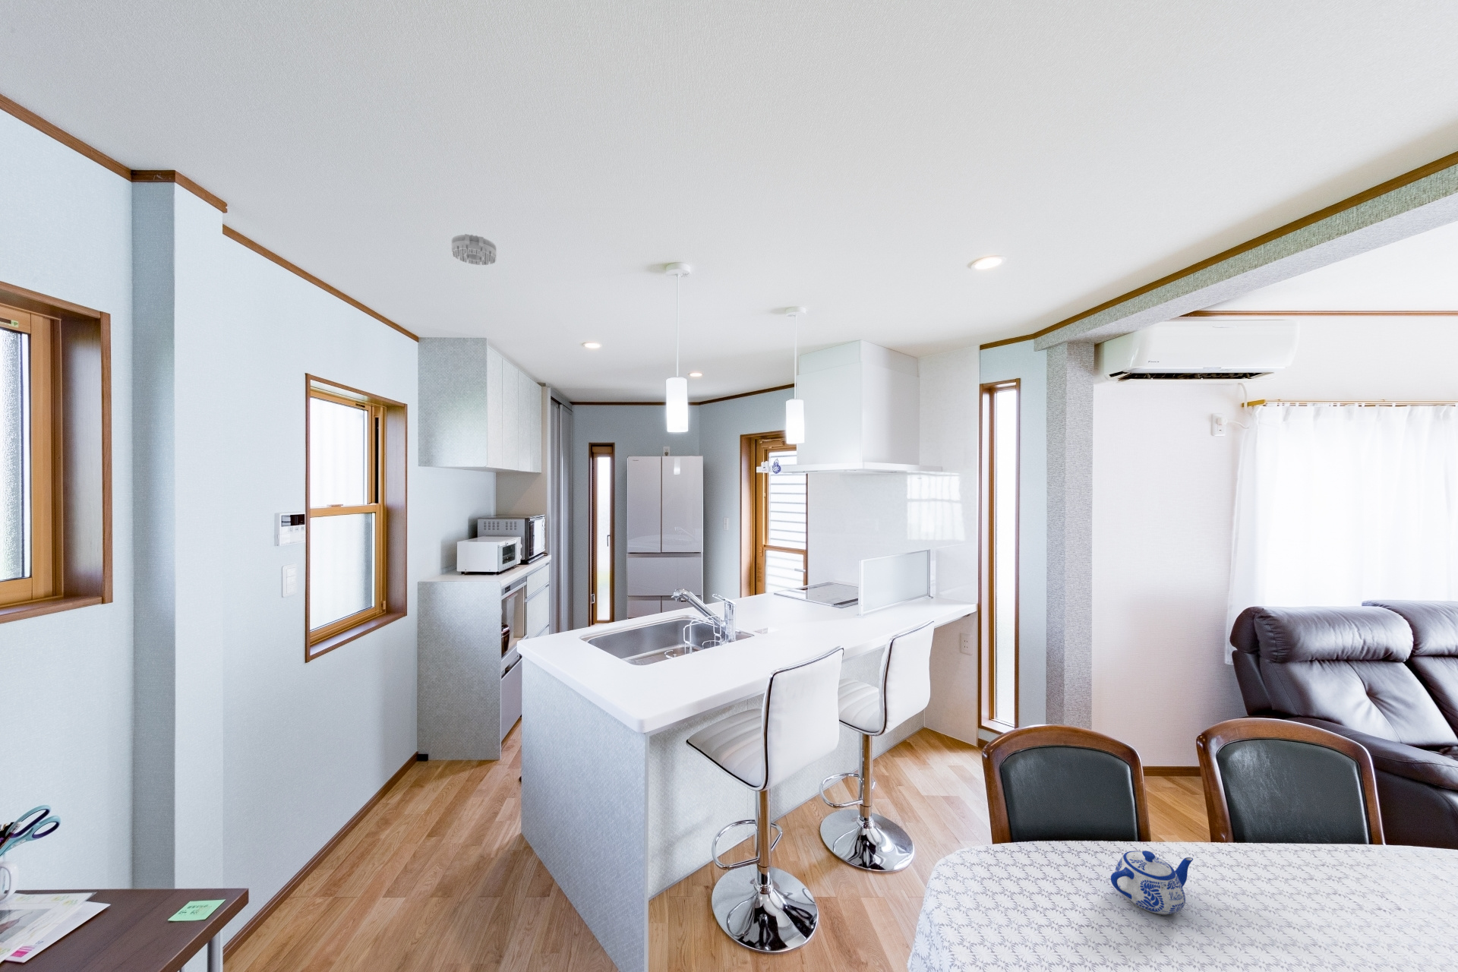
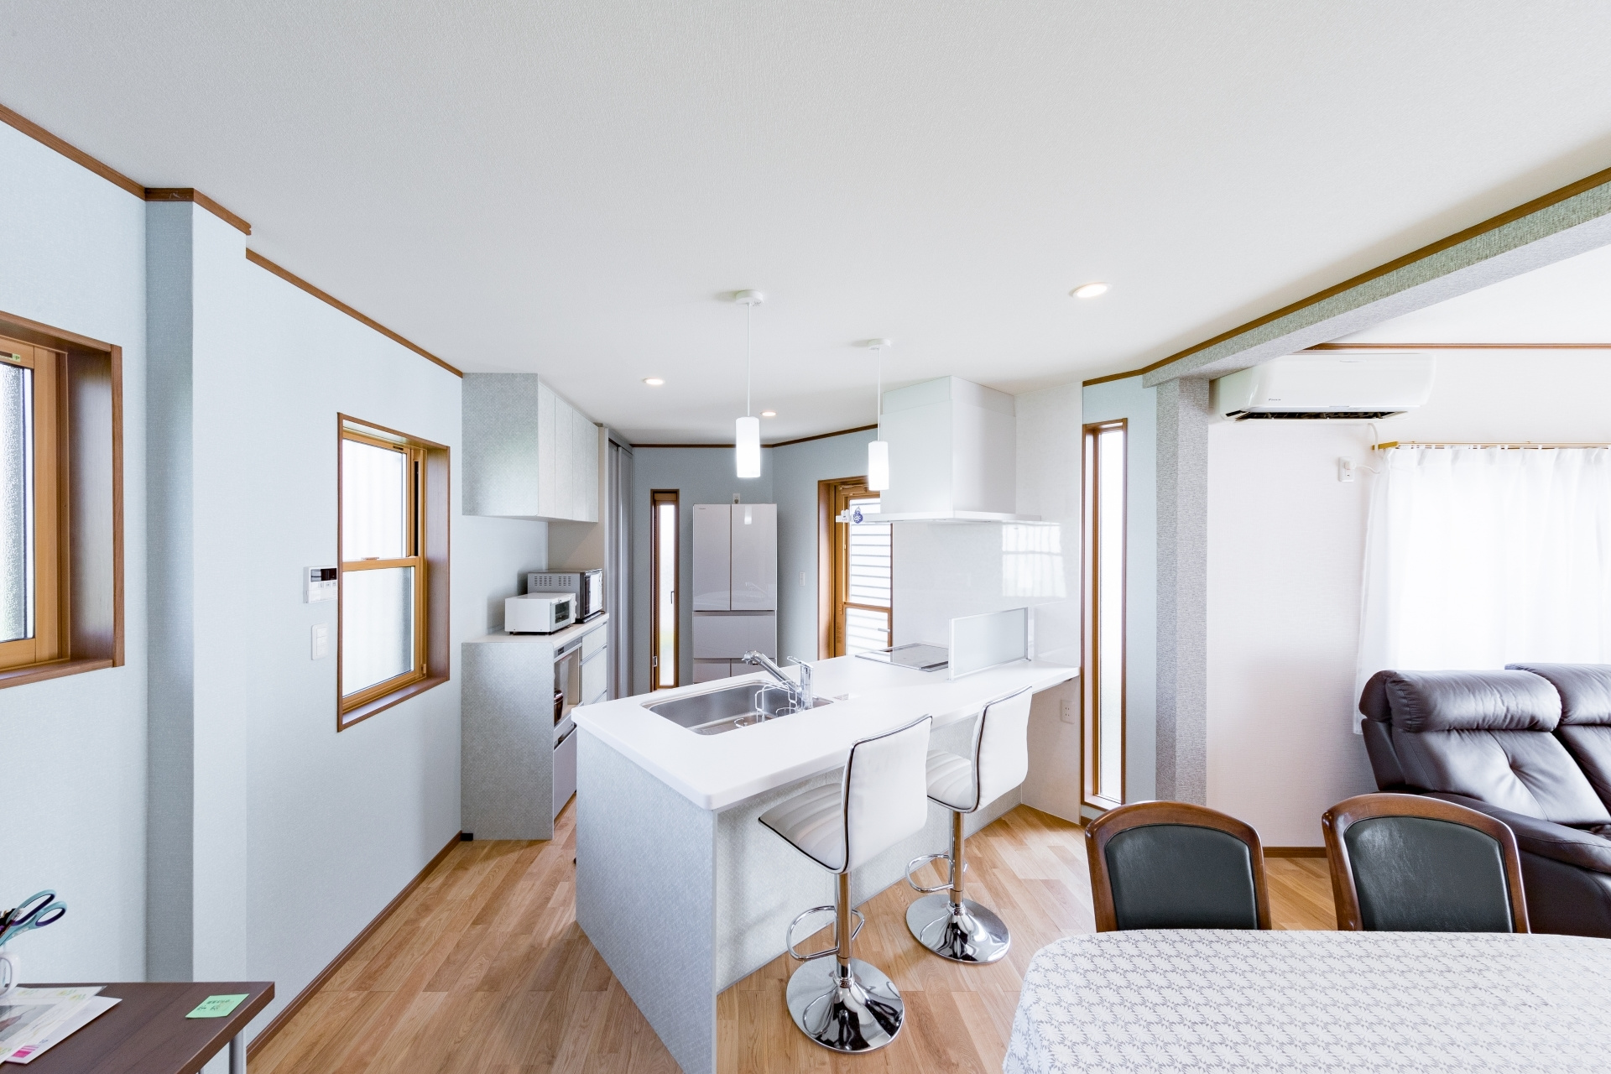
- teapot (1153, 875)
- smoke detector (474, 250)
